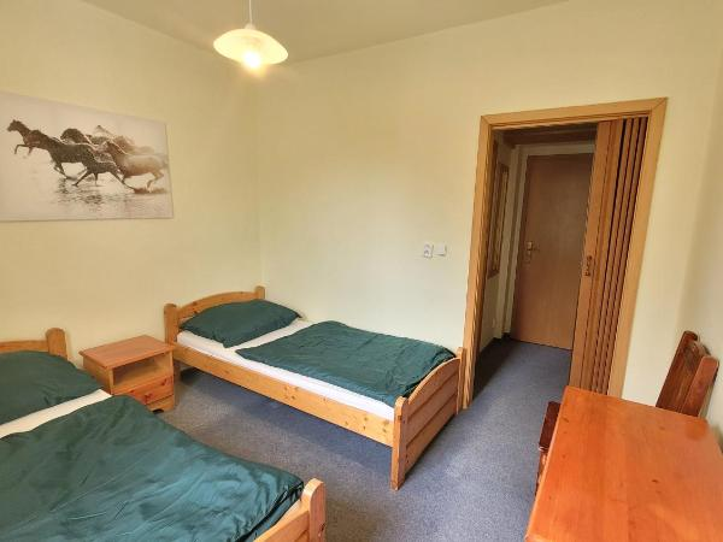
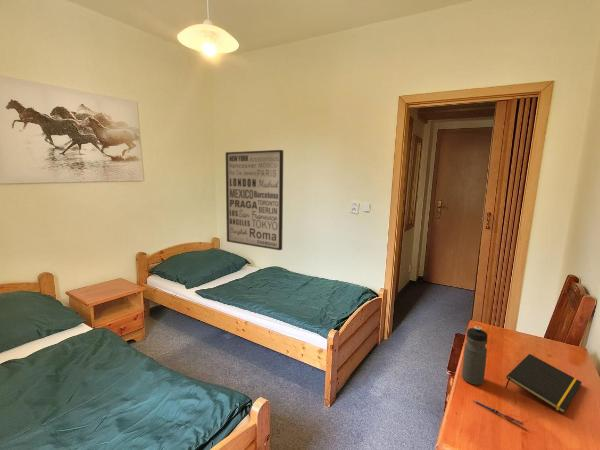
+ wall art (252, 199)
+ water bottle (475, 353)
+ notepad (544, 380)
+ pen (496, 411)
